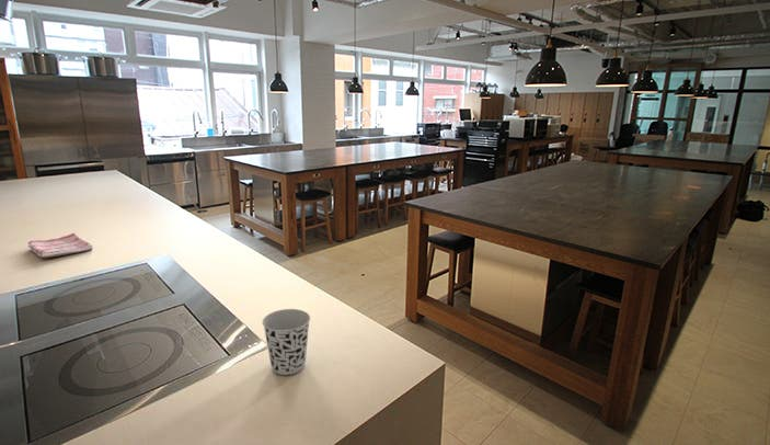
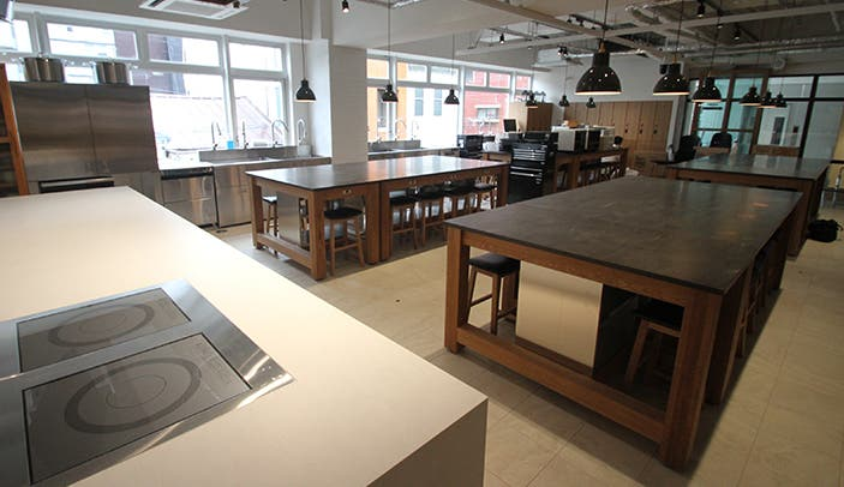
- cup (287, 342)
- dish towel (59, 244)
